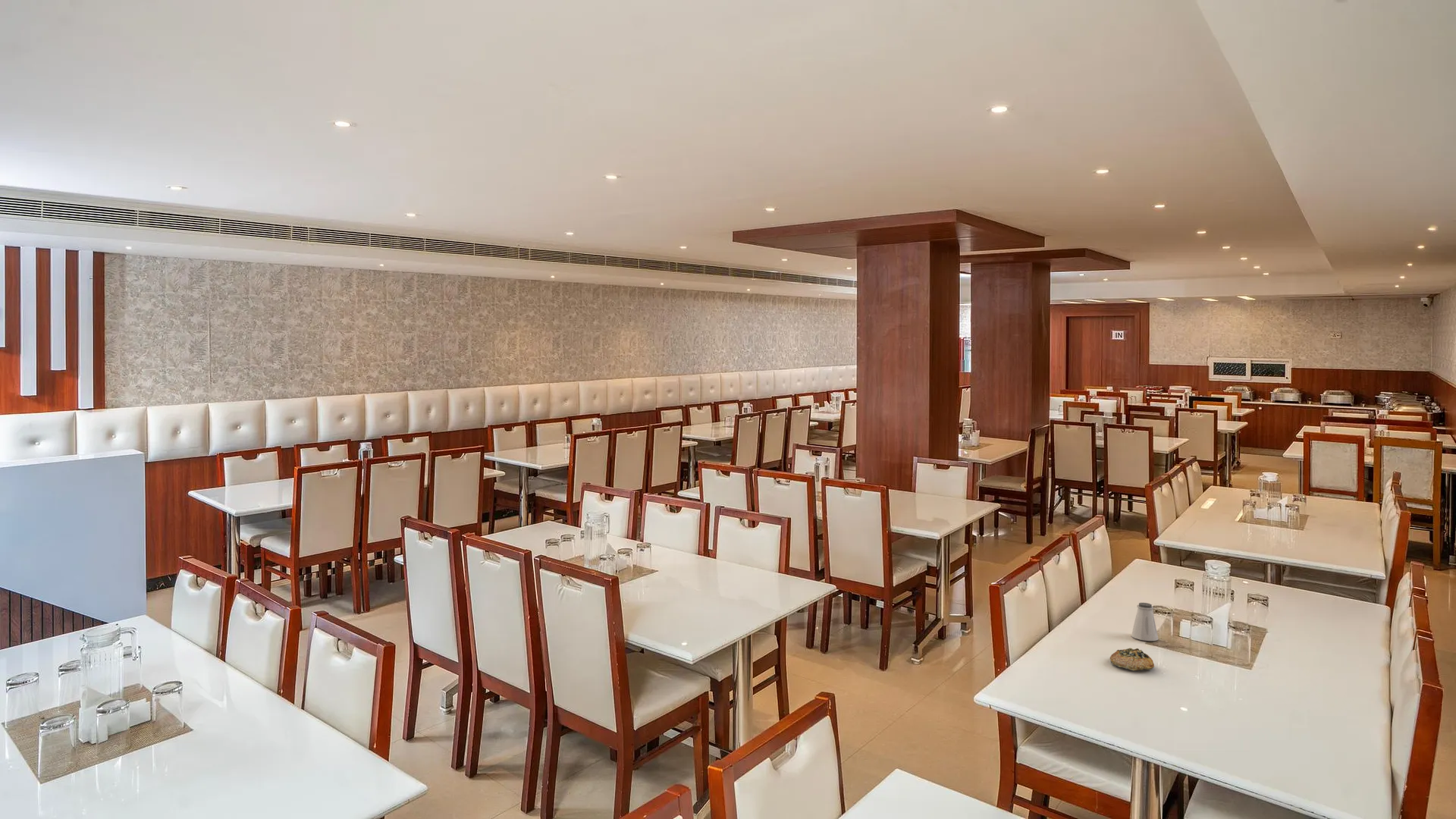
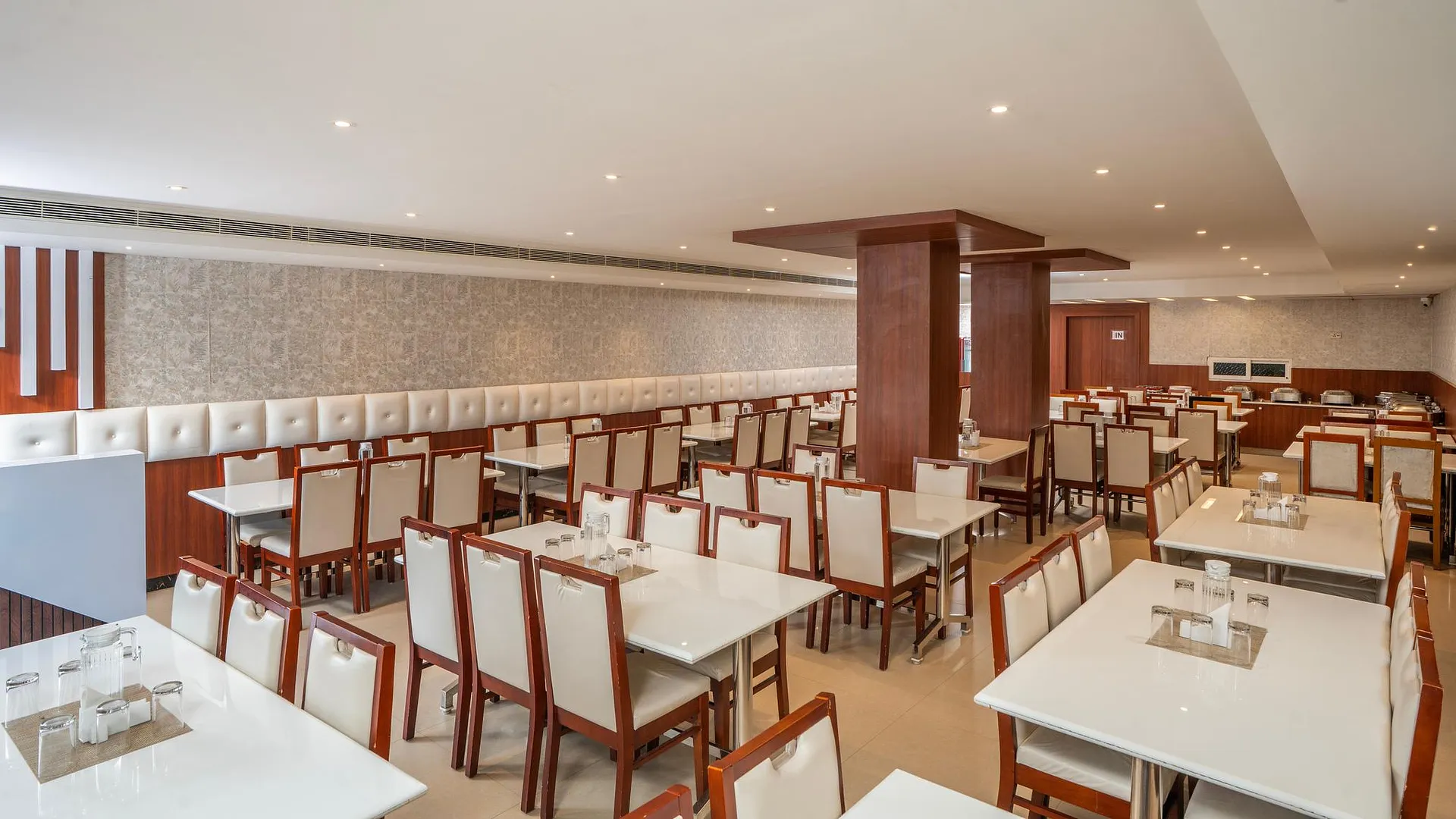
- bread roll (1131, 657)
- saltshaker (1144, 620)
